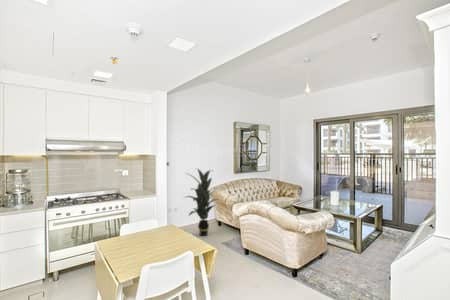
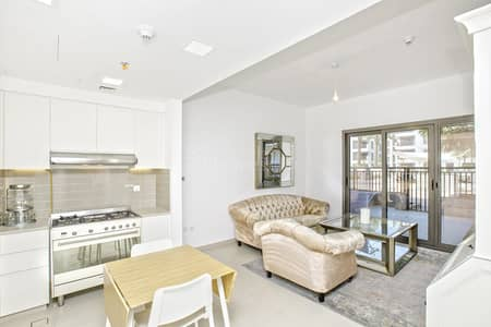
- indoor plant (200, 201)
